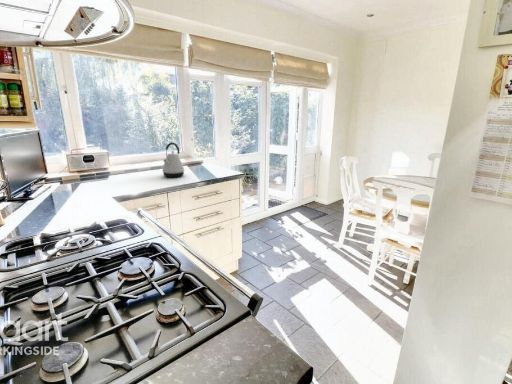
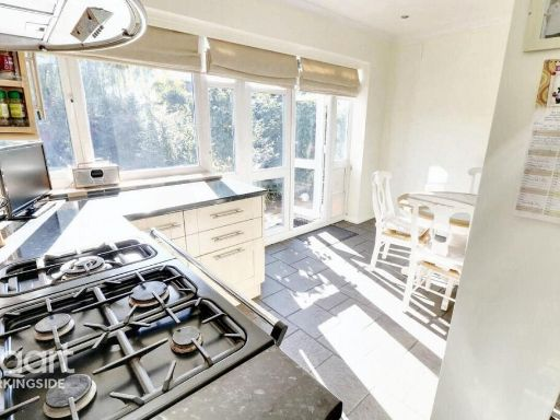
- kettle (172, 159)
